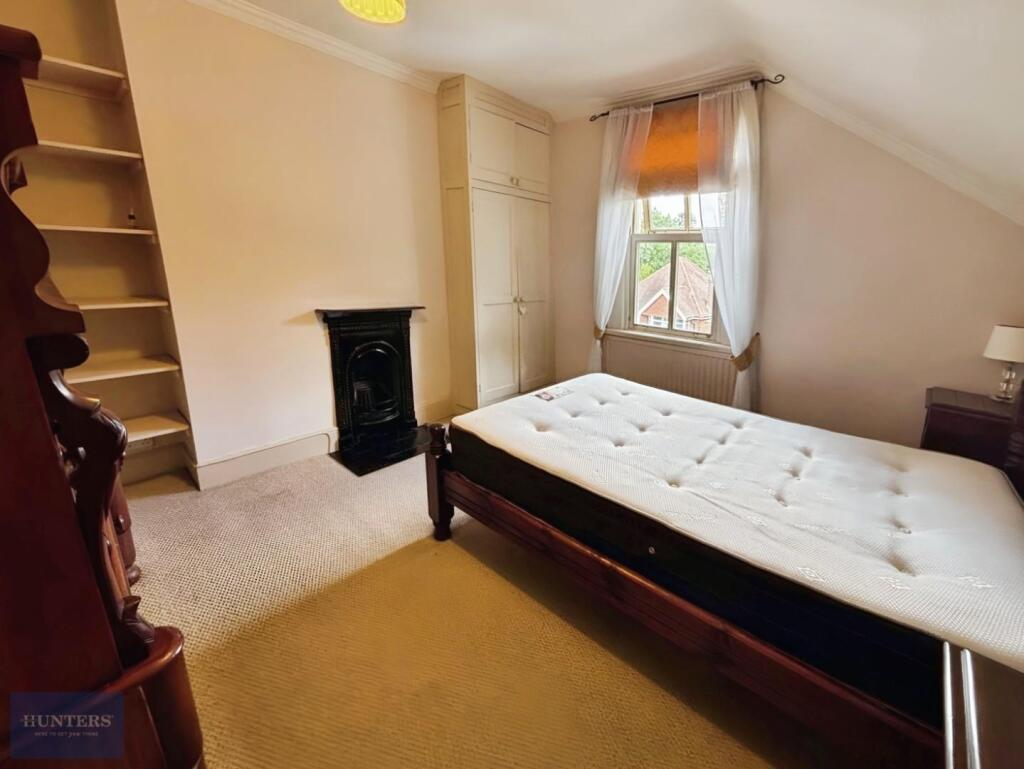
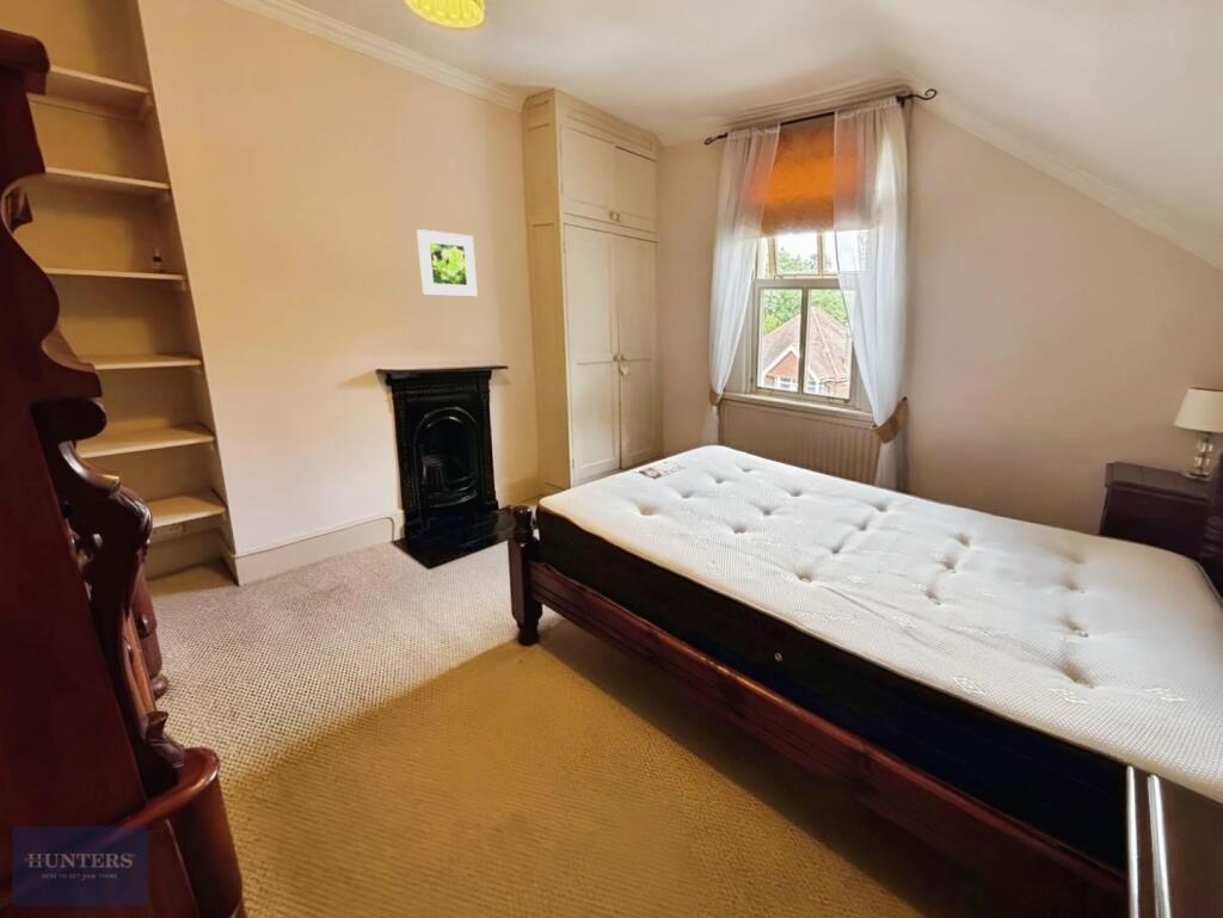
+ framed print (448, 264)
